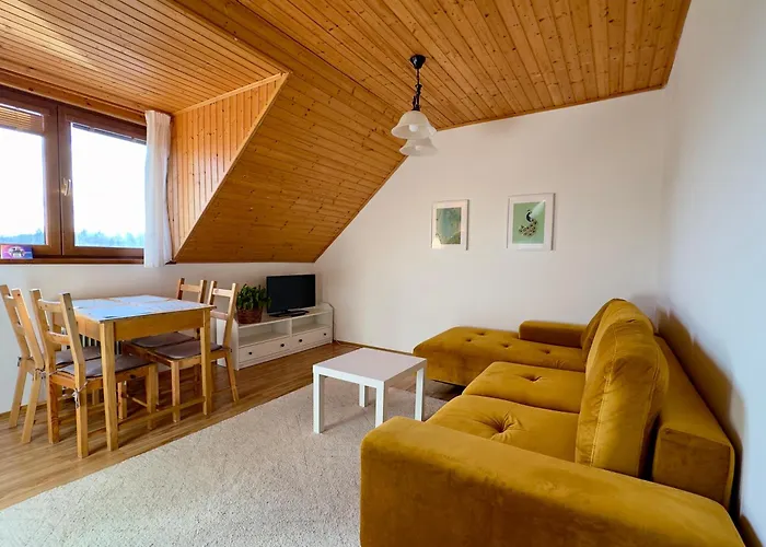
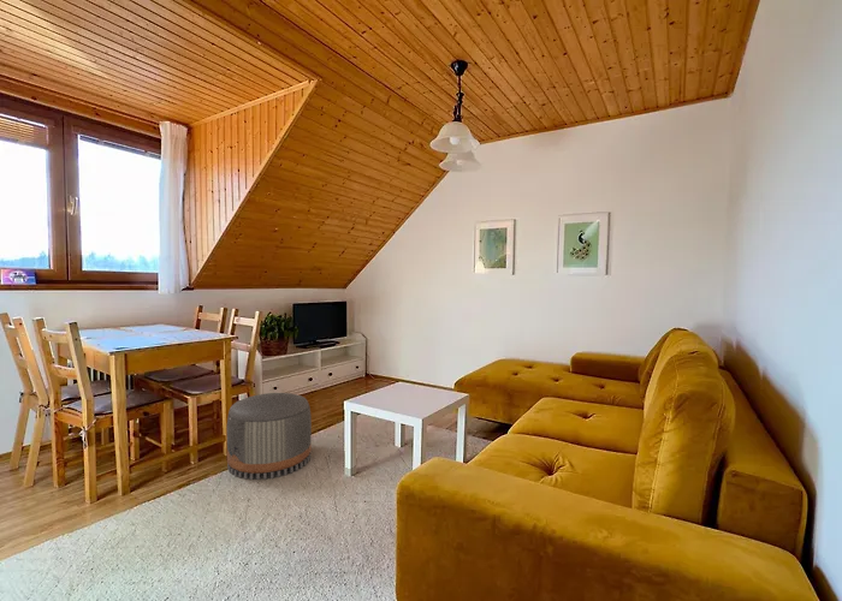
+ pouf (269, 428)
